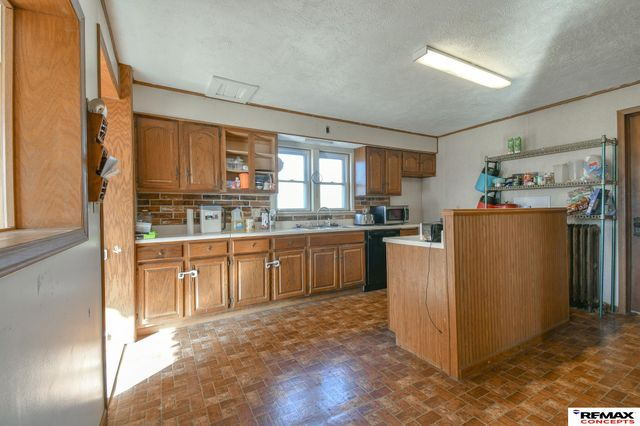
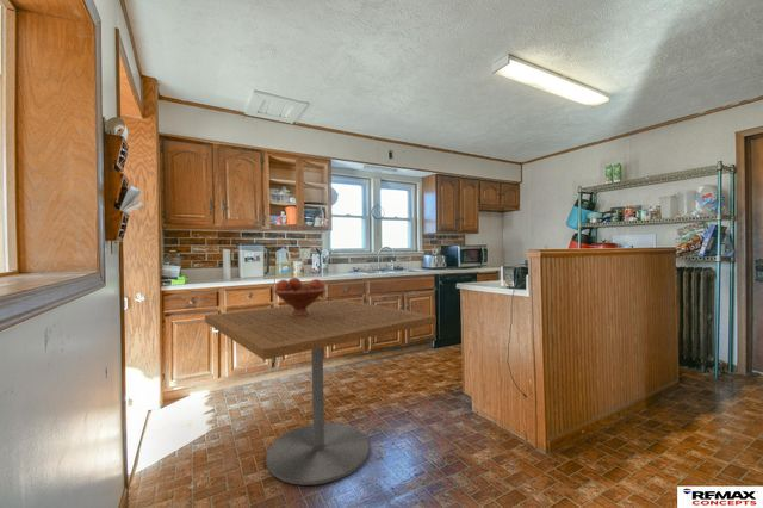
+ fruit bowl (299, 296)
+ dining table (317, 383)
